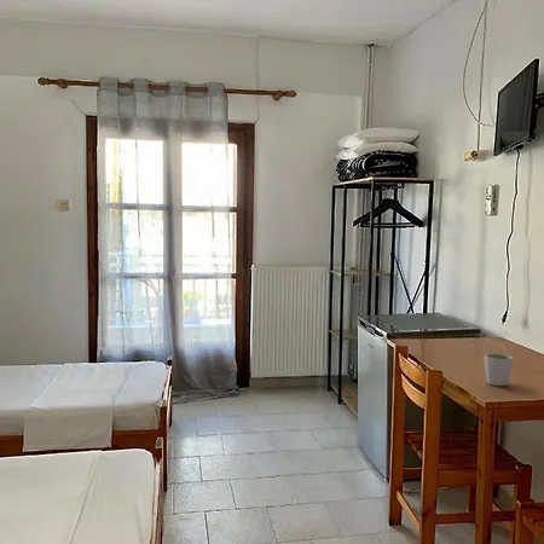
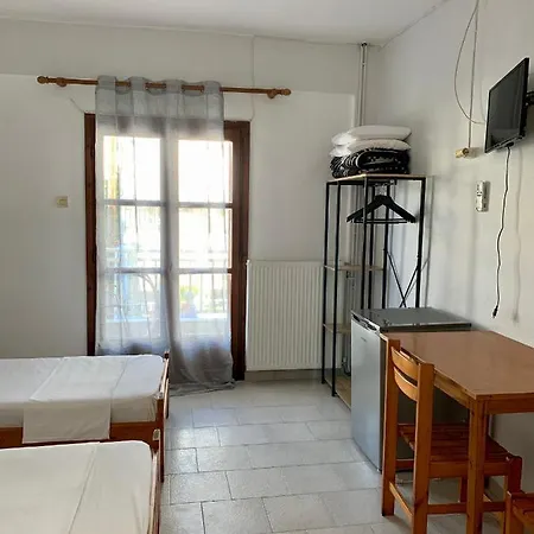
- mug (498, 369)
